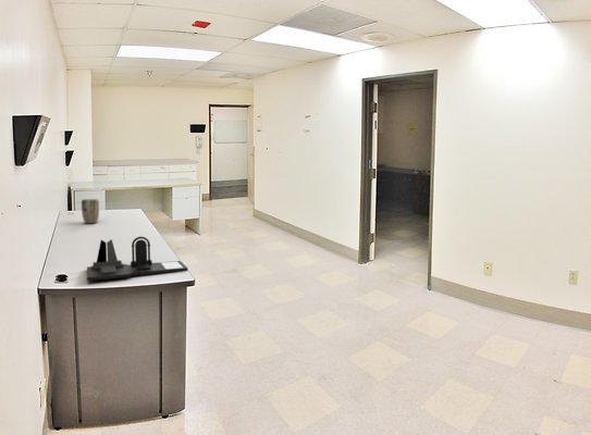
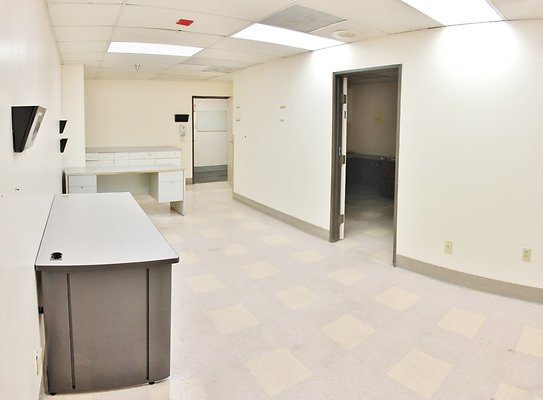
- desk organizer (137, 254)
- plant pot (90, 211)
